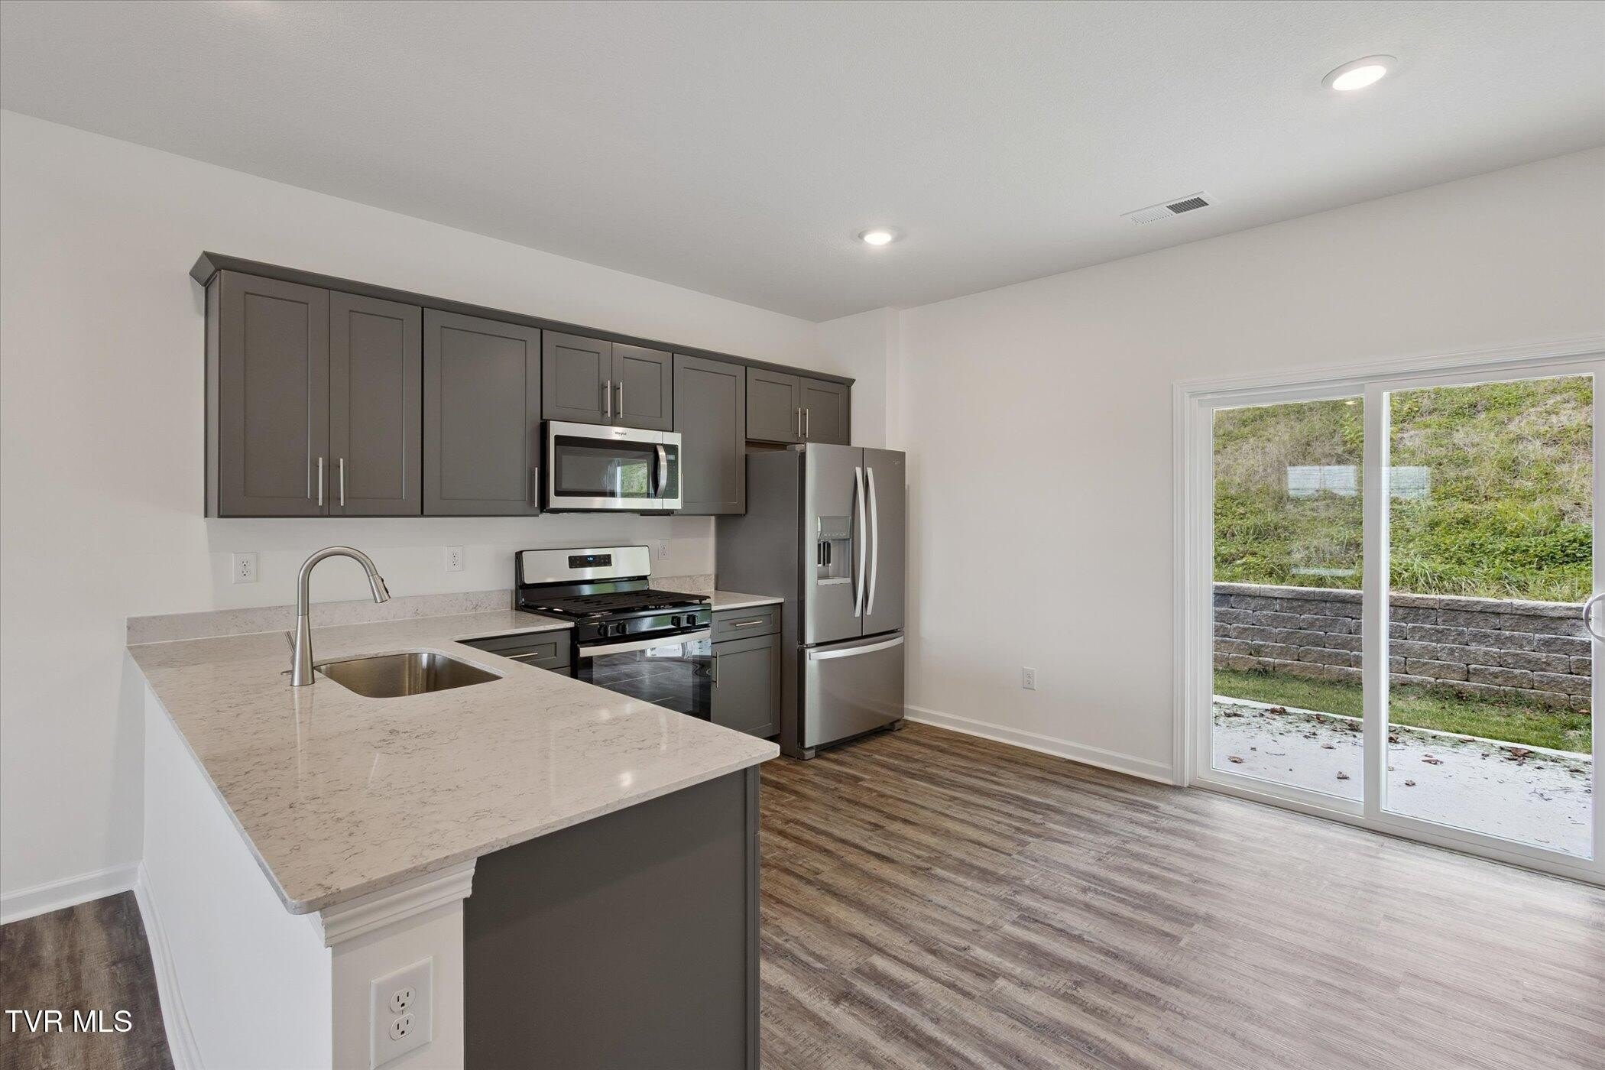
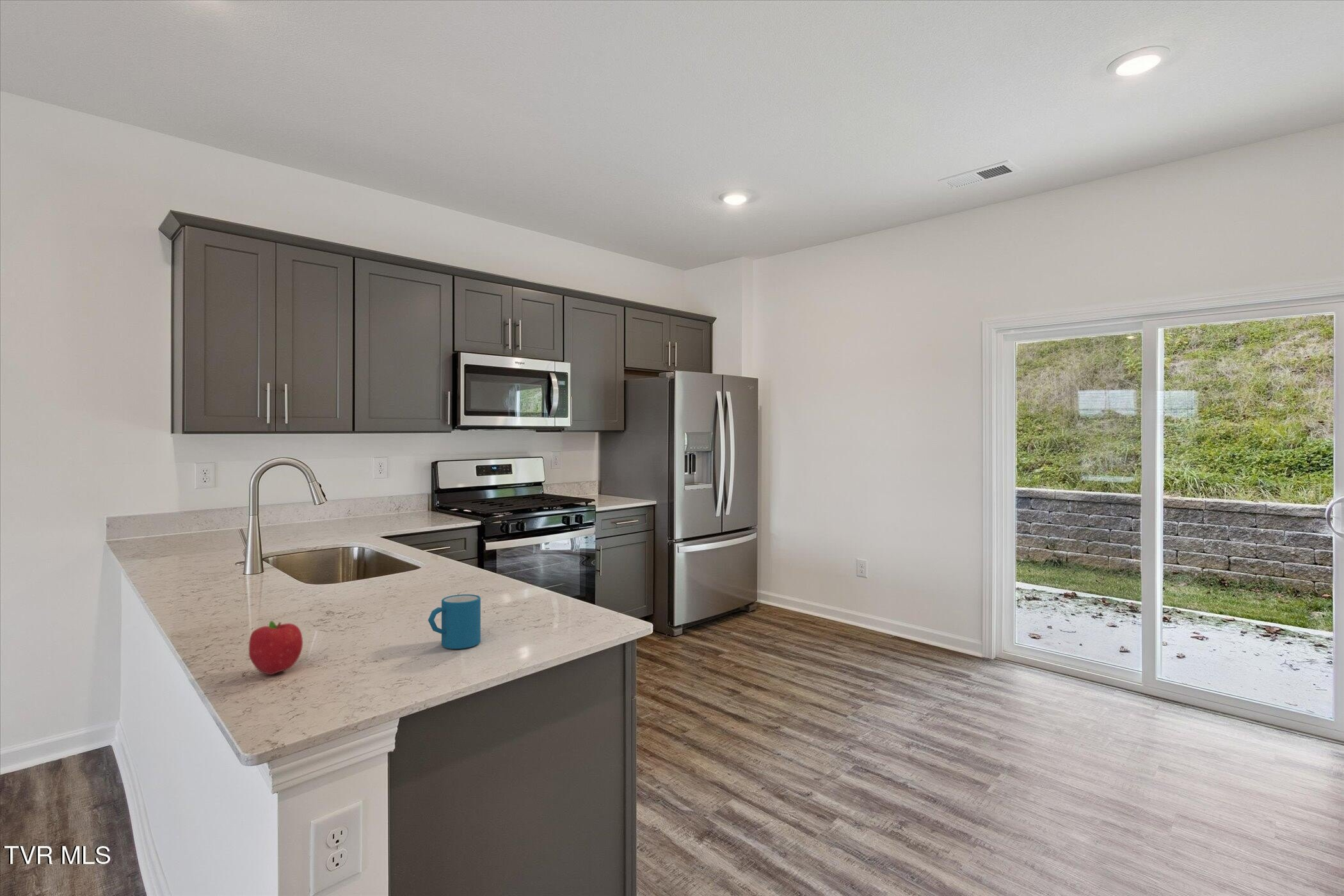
+ mug (453, 623)
+ fruit (276, 646)
